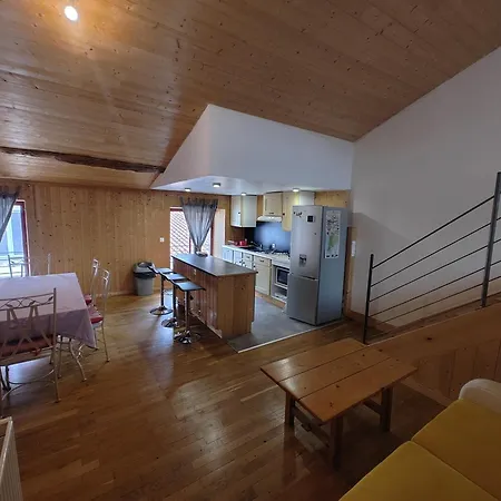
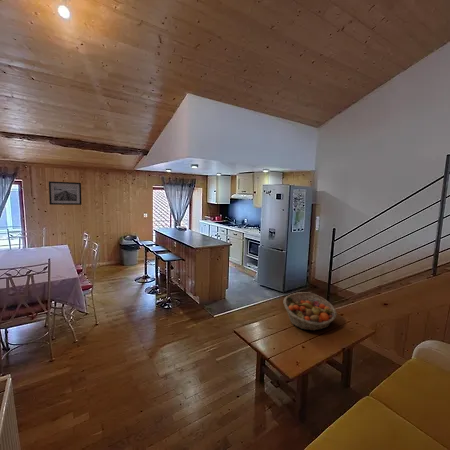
+ wall art (65, 193)
+ fruit basket (309, 310)
